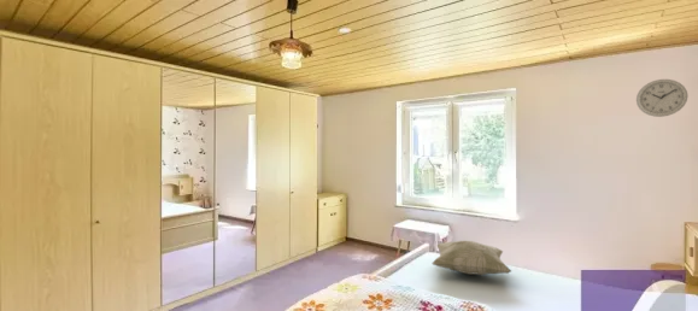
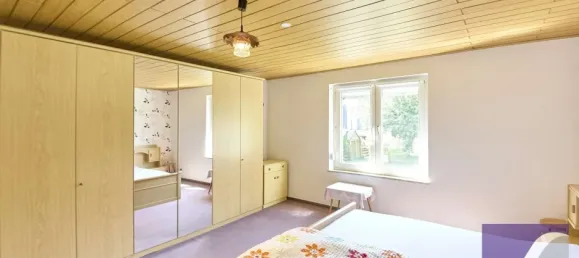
- decorative pillow (469, 257)
- wall clock (661, 98)
